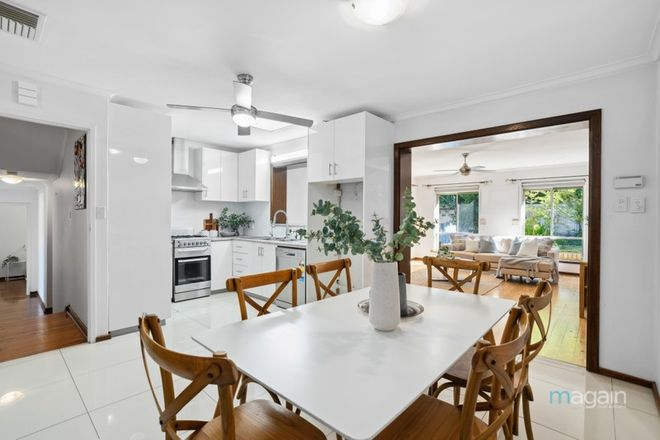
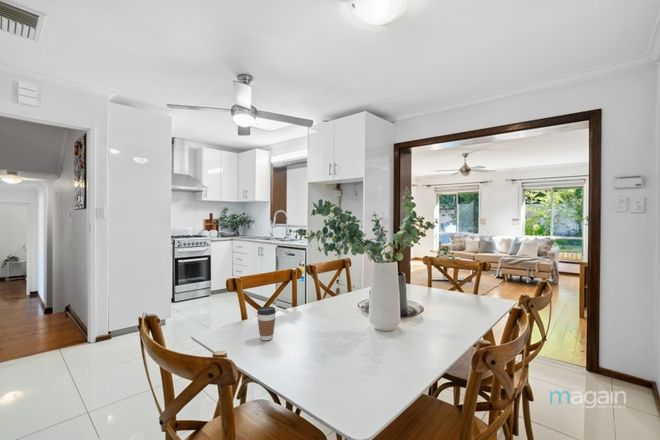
+ coffee cup (266, 323)
